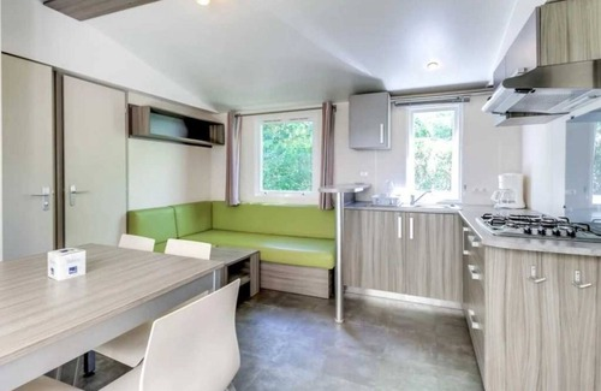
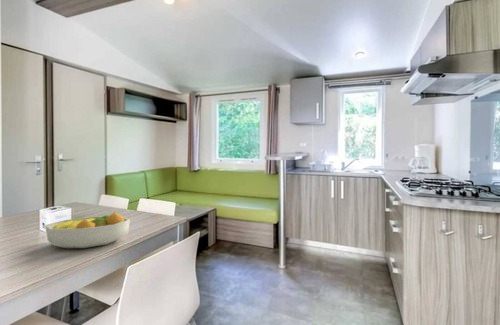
+ fruit bowl (89, 227)
